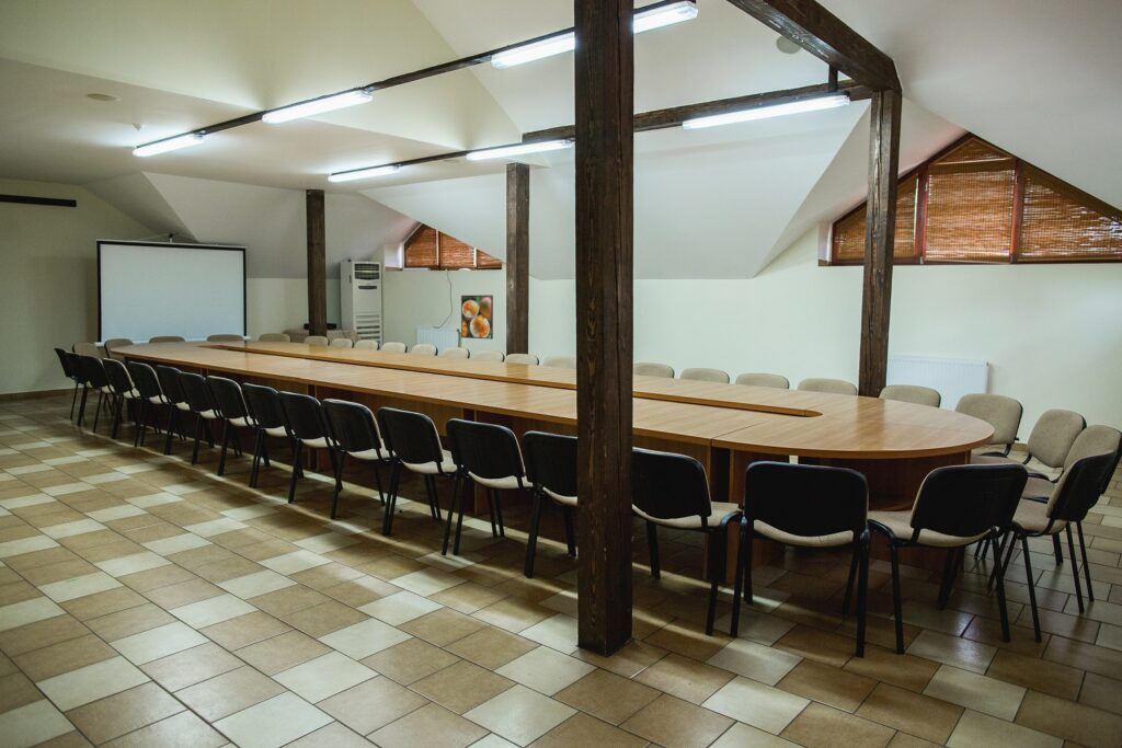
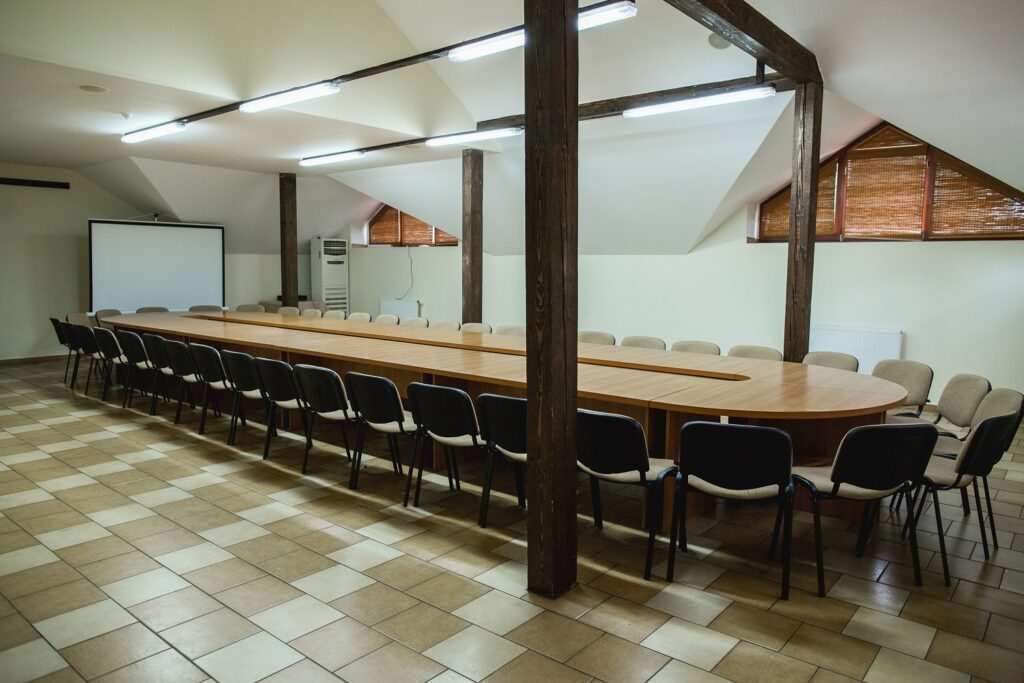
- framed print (477, 317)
